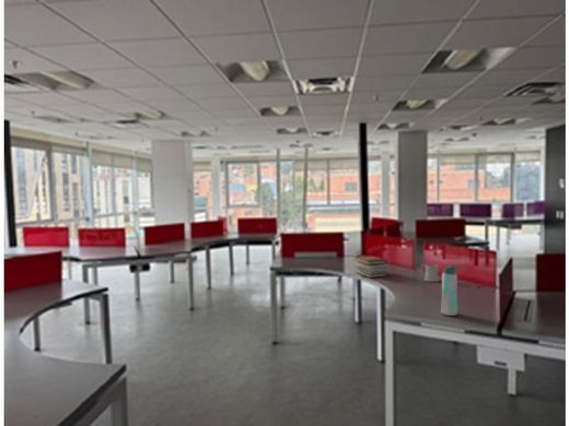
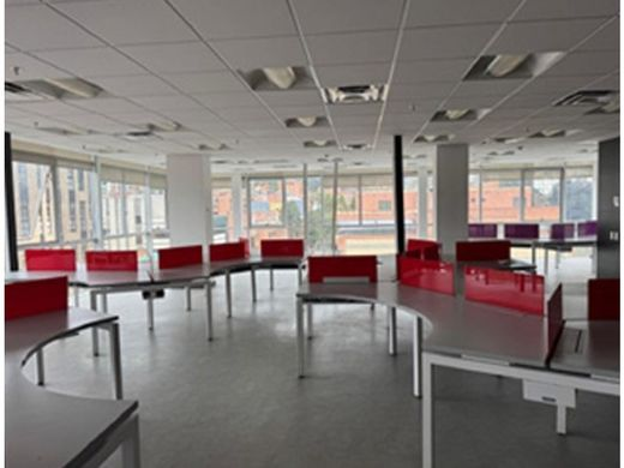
- book stack (370, 265)
- water bottle (450, 289)
- mug (429, 272)
